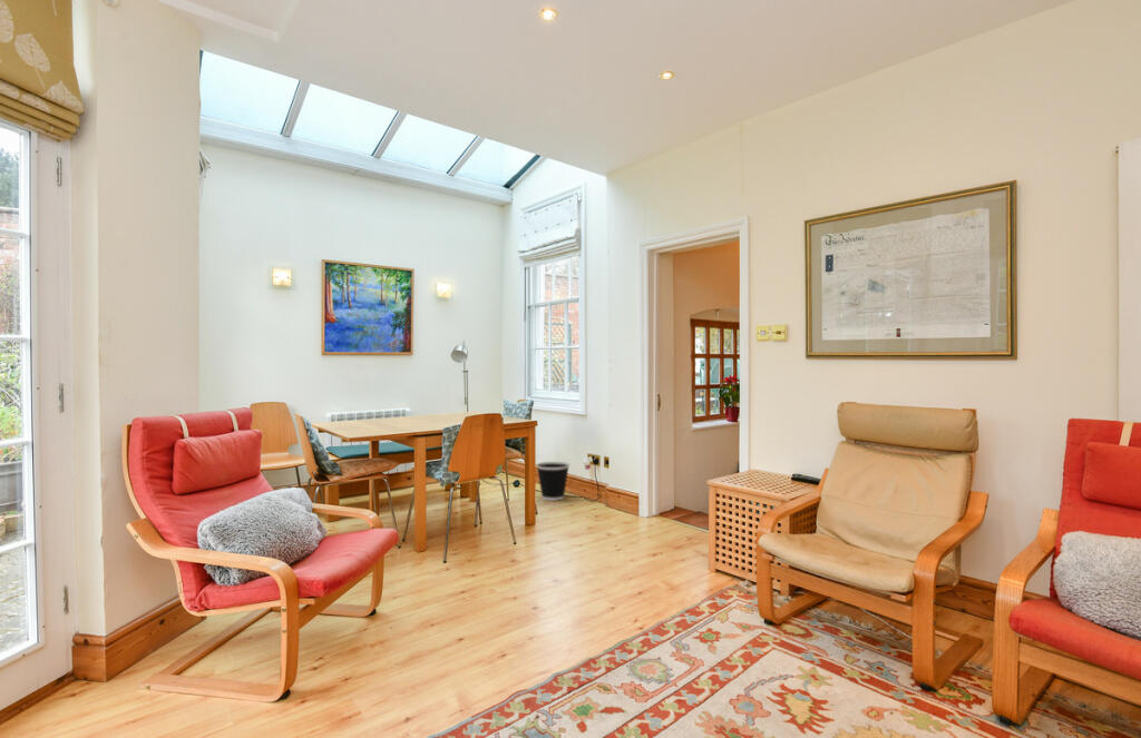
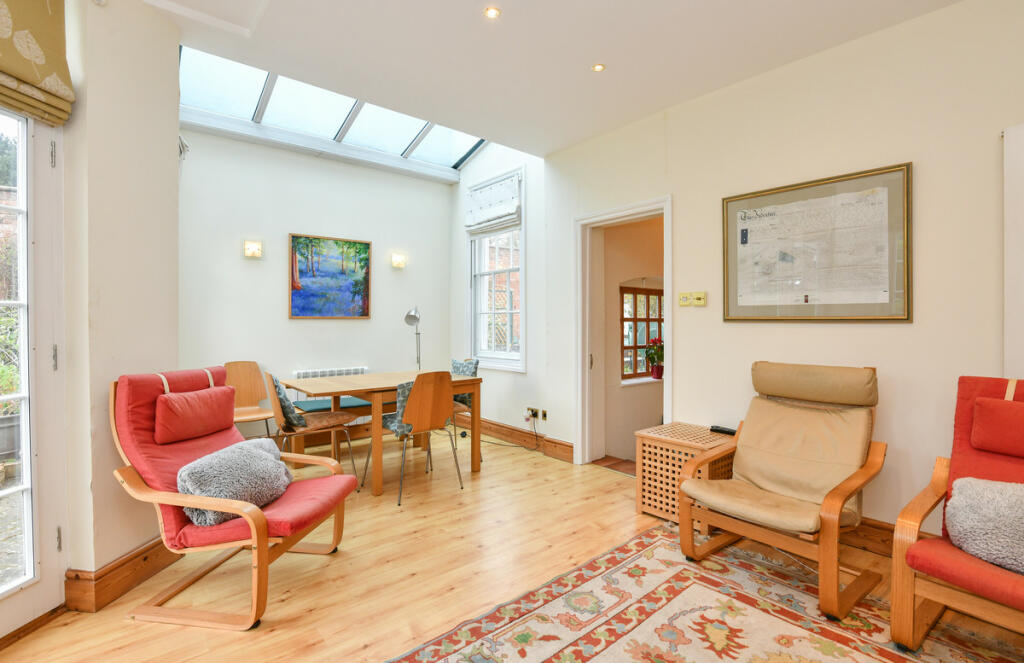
- wastebasket (553, 481)
